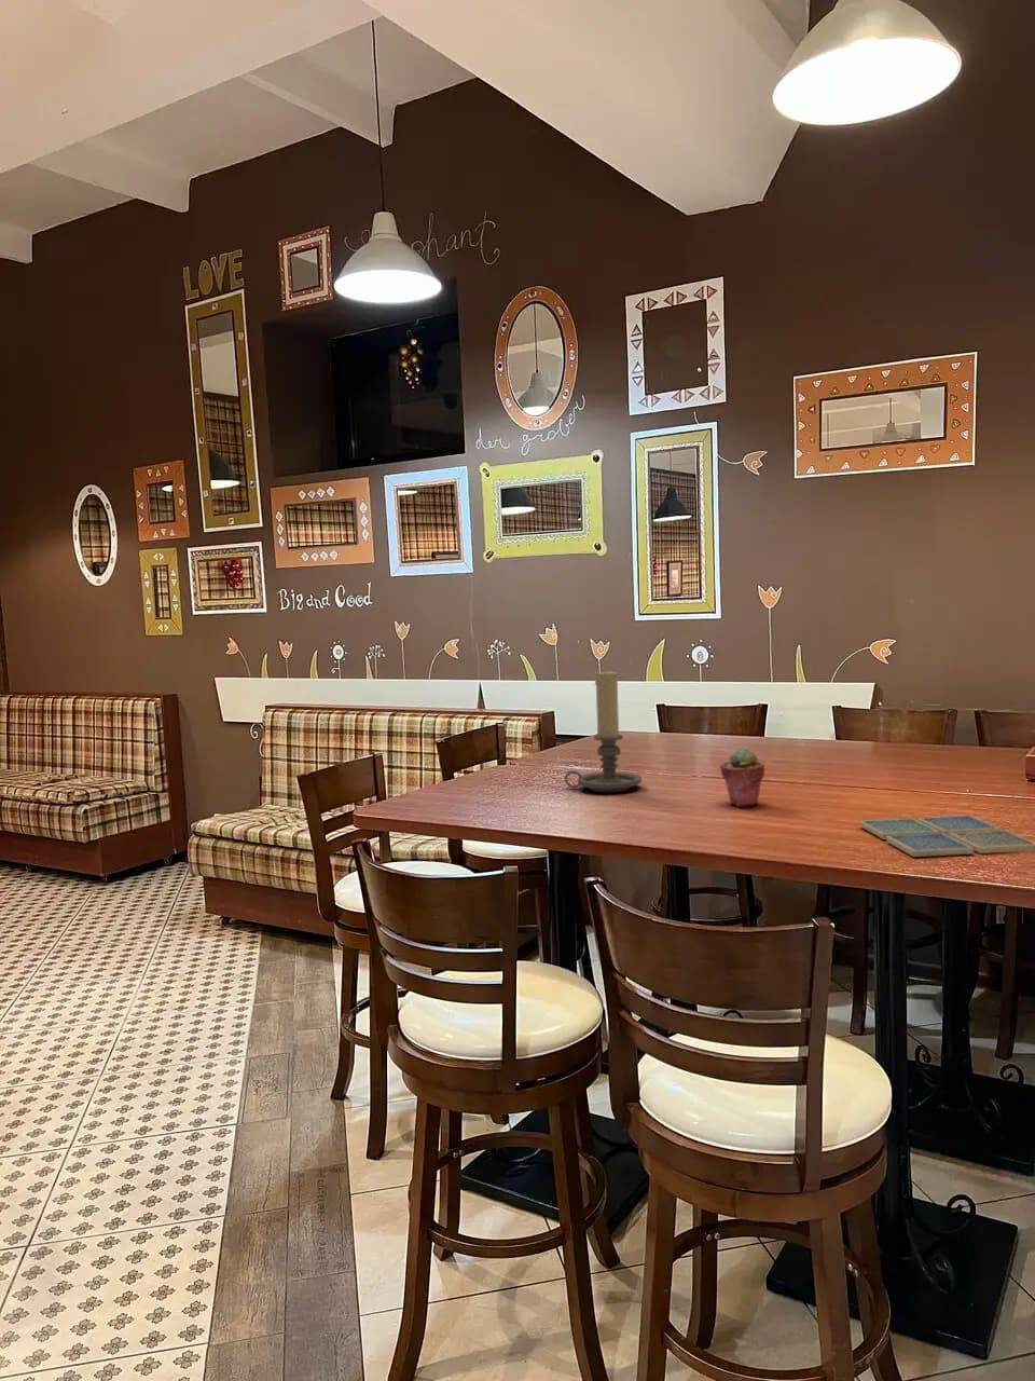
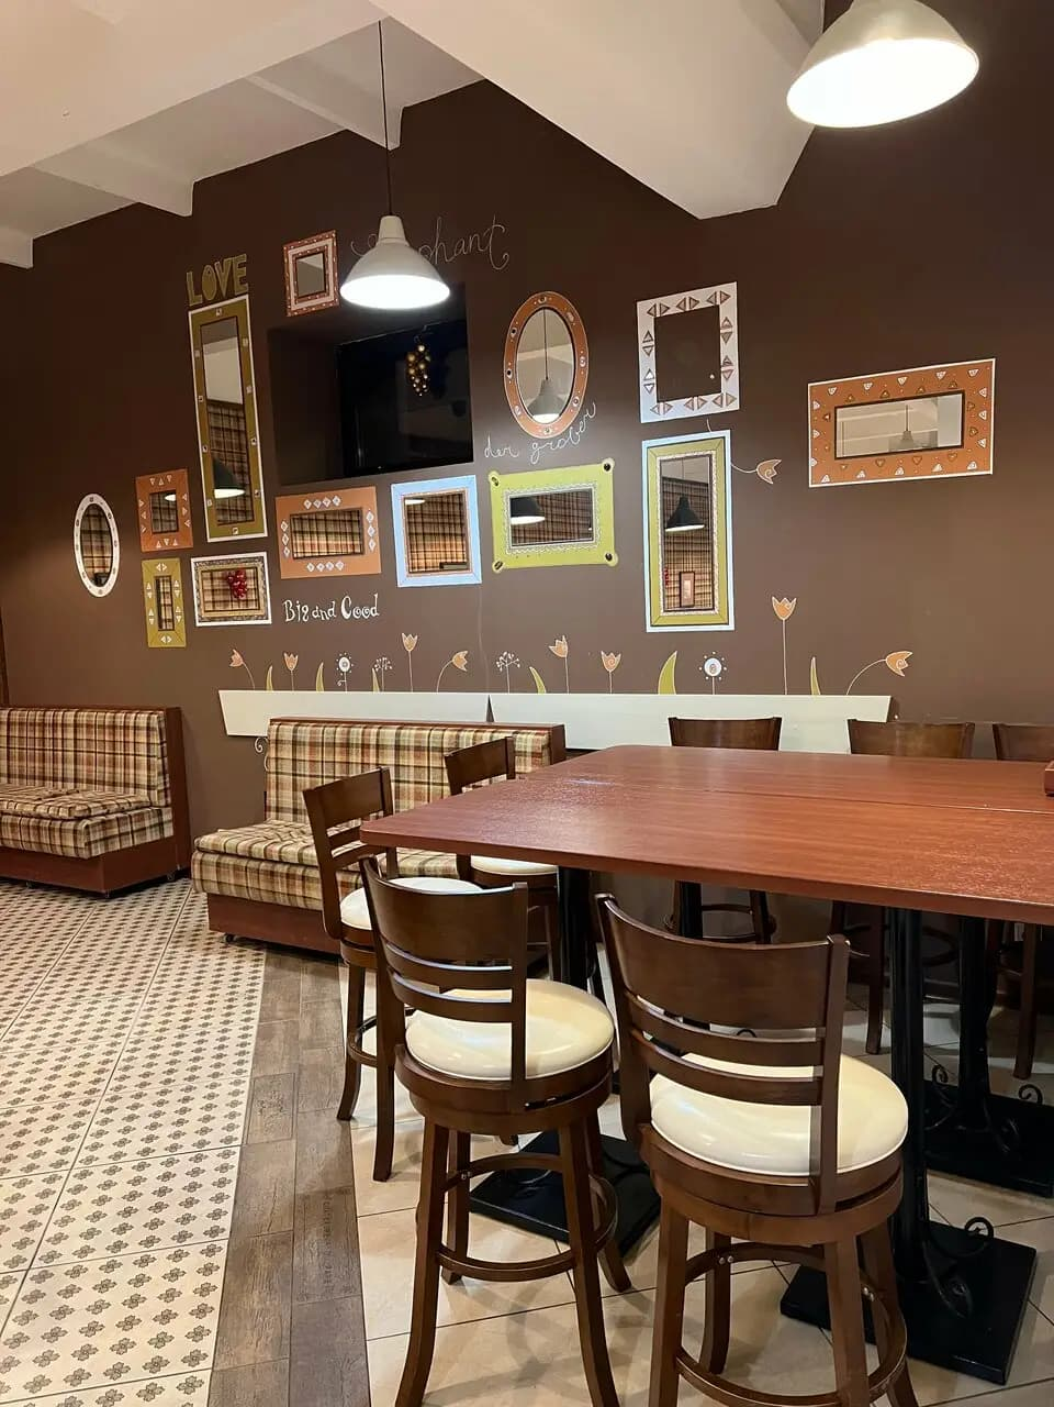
- potted succulent (743, 774)
- candle holder (600, 730)
- drink coaster (944, 834)
